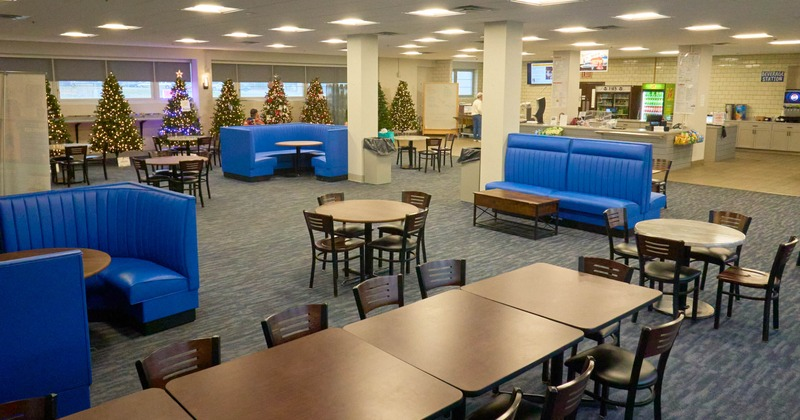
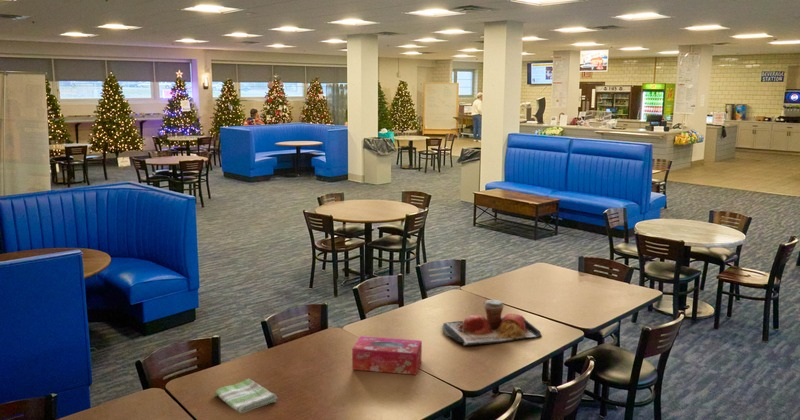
+ tissue box (387, 354)
+ dish towel (245, 394)
+ food tray (490, 317)
